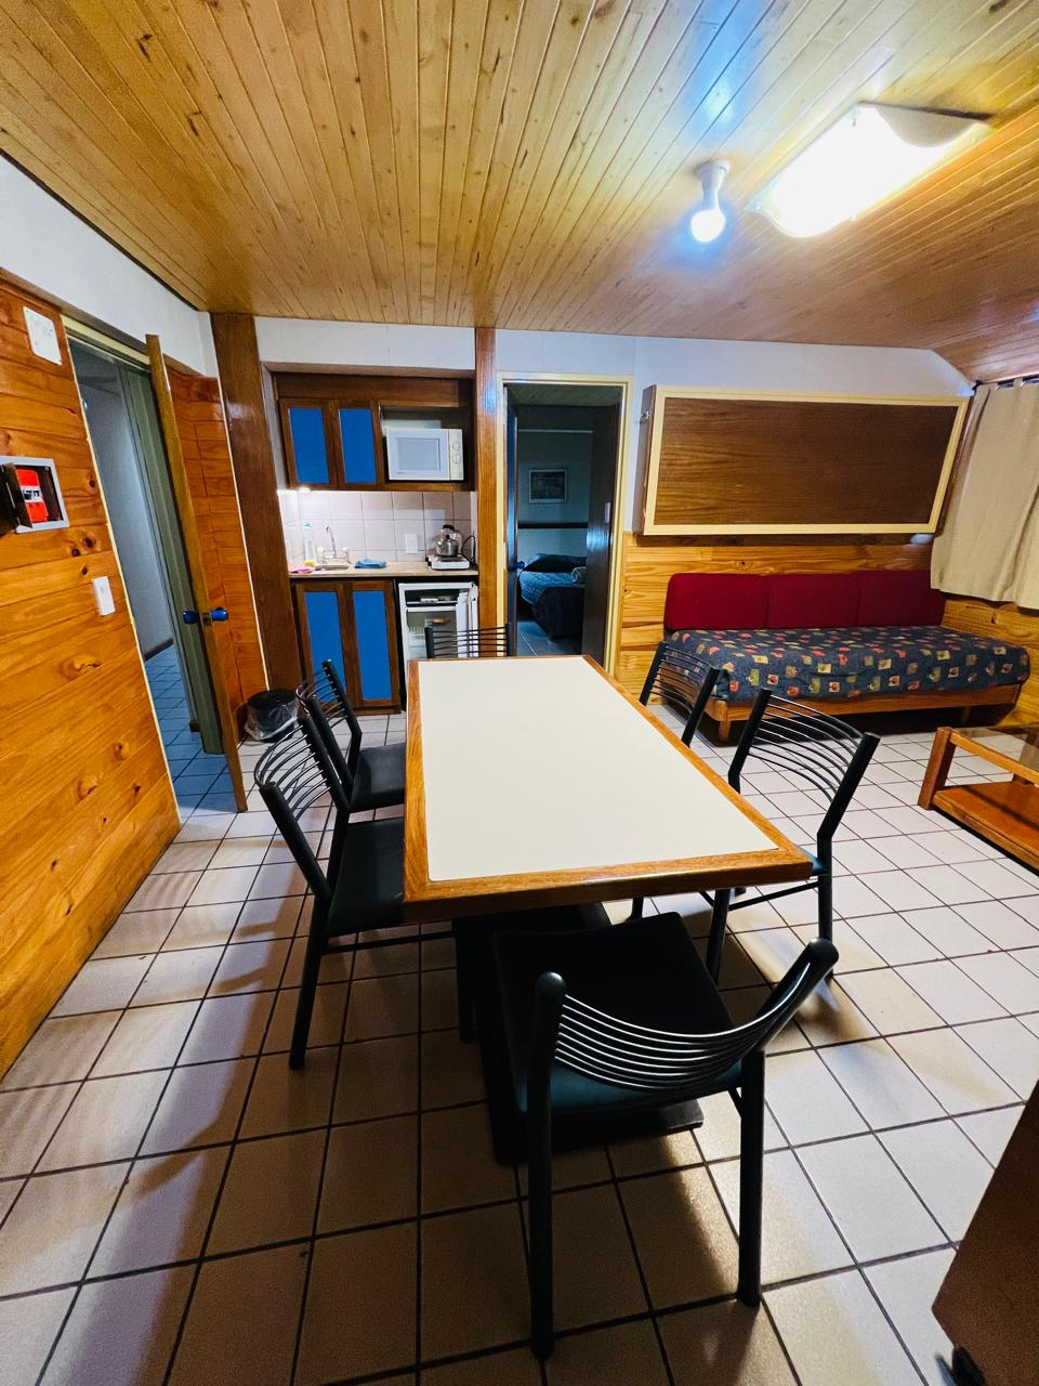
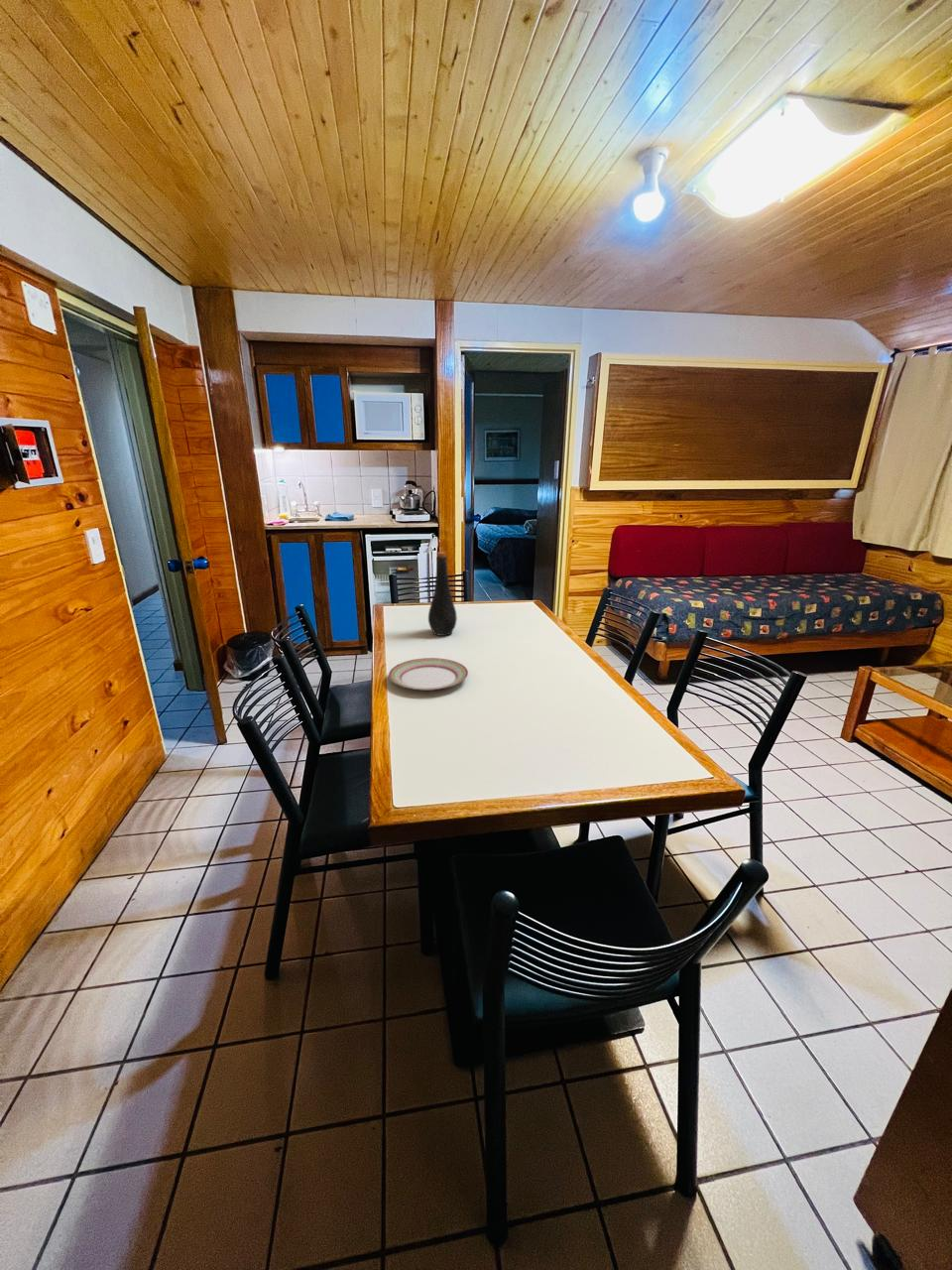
+ plate (428, 676)
+ bottle (441, 593)
